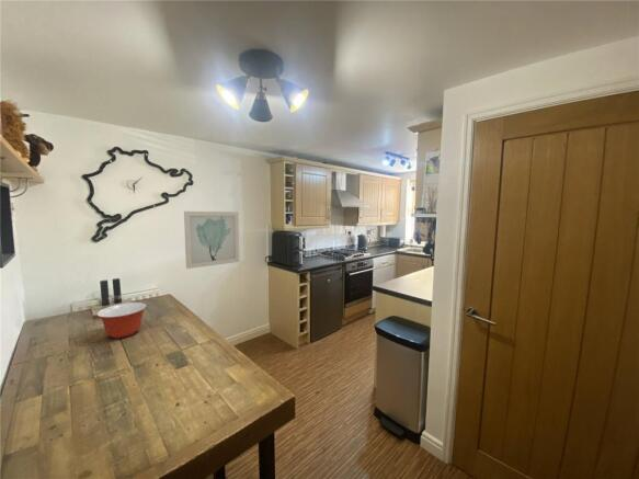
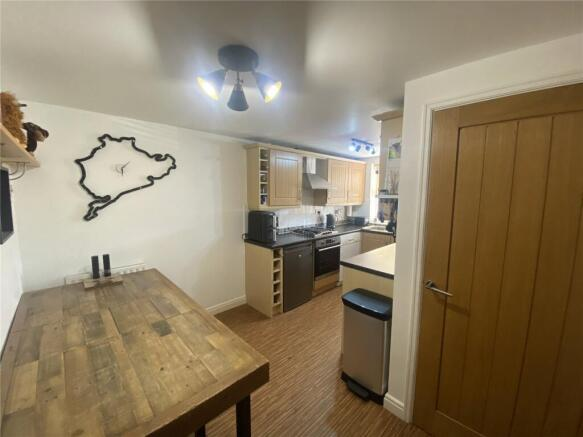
- mixing bowl (123, 321)
- wall art (214, 238)
